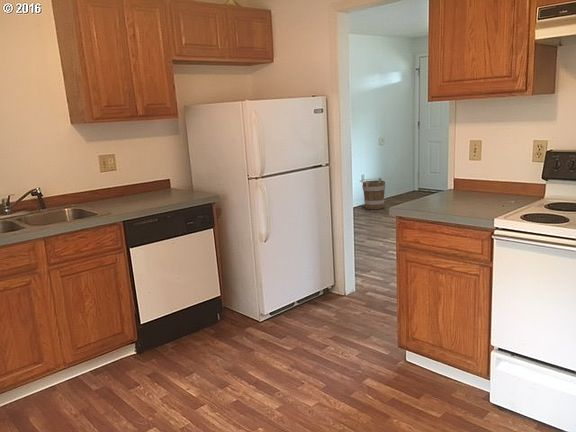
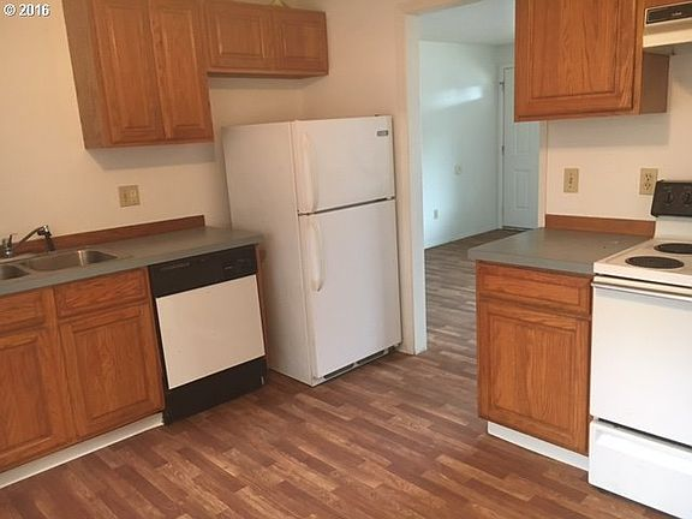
- bucket (372, 193)
